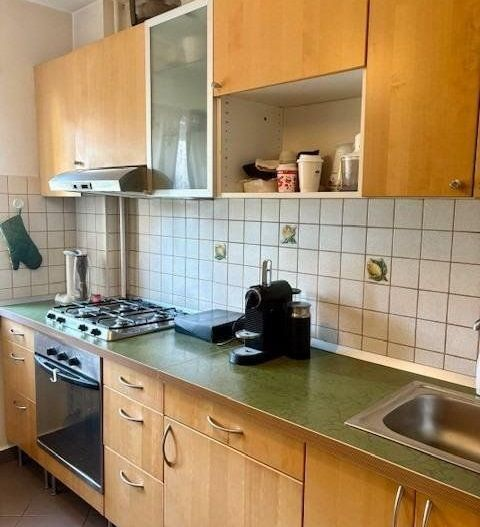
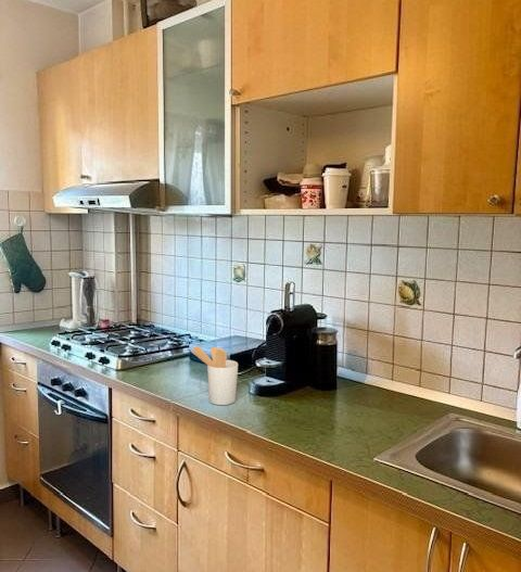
+ utensil holder (214, 372)
